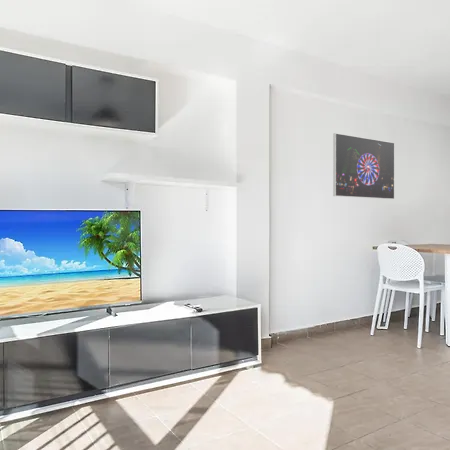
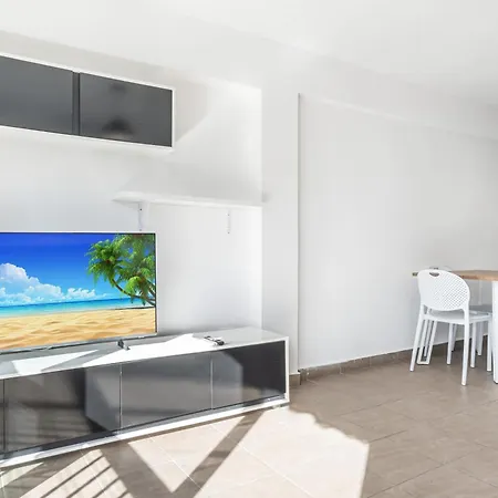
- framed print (365, 168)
